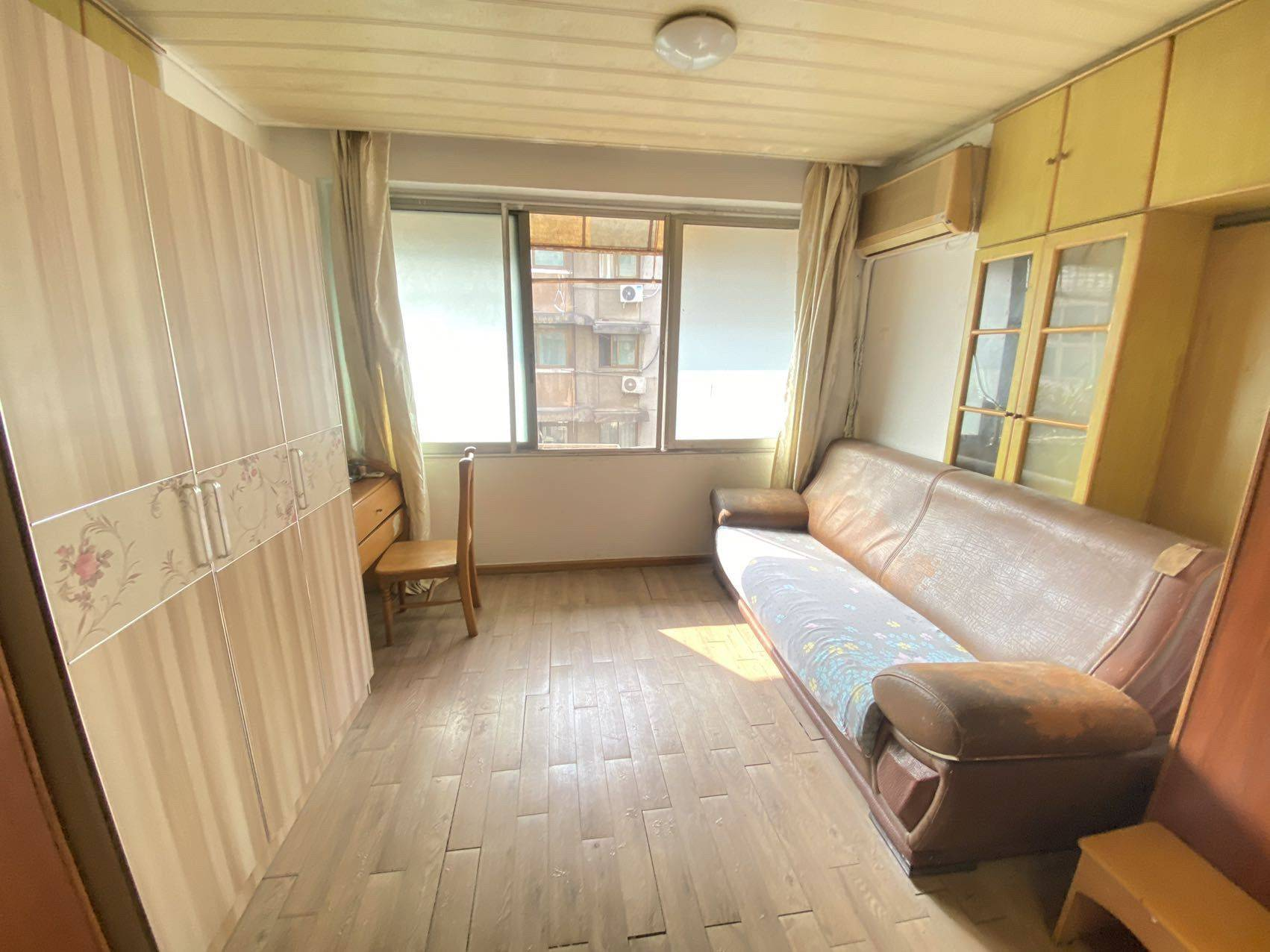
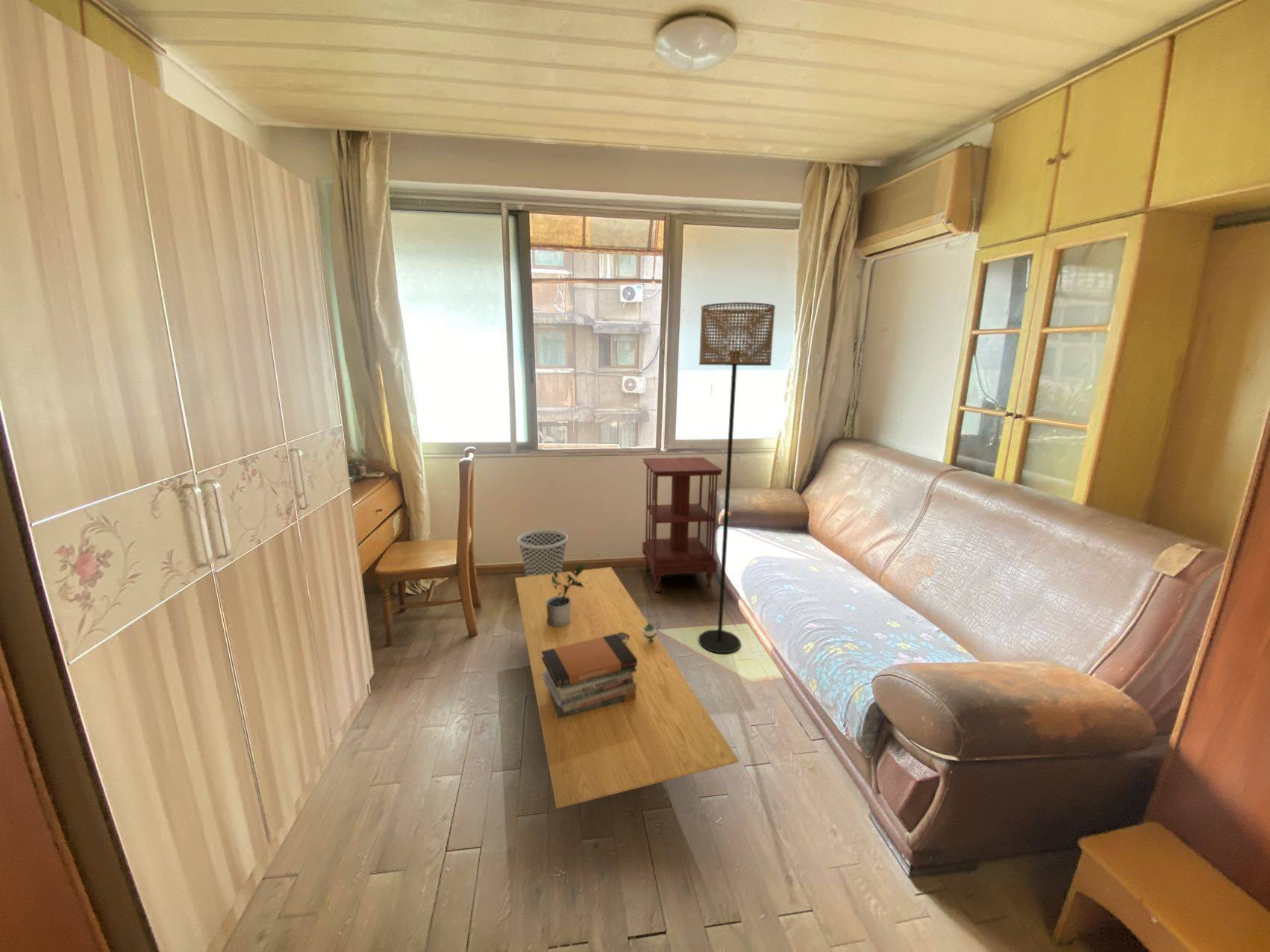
+ wastebasket (543, 560)
+ coffee table (601, 707)
+ teapot (642, 633)
+ side table (678, 522)
+ book stack (589, 674)
+ potted plant (564, 595)
+ floor lamp (728, 486)
